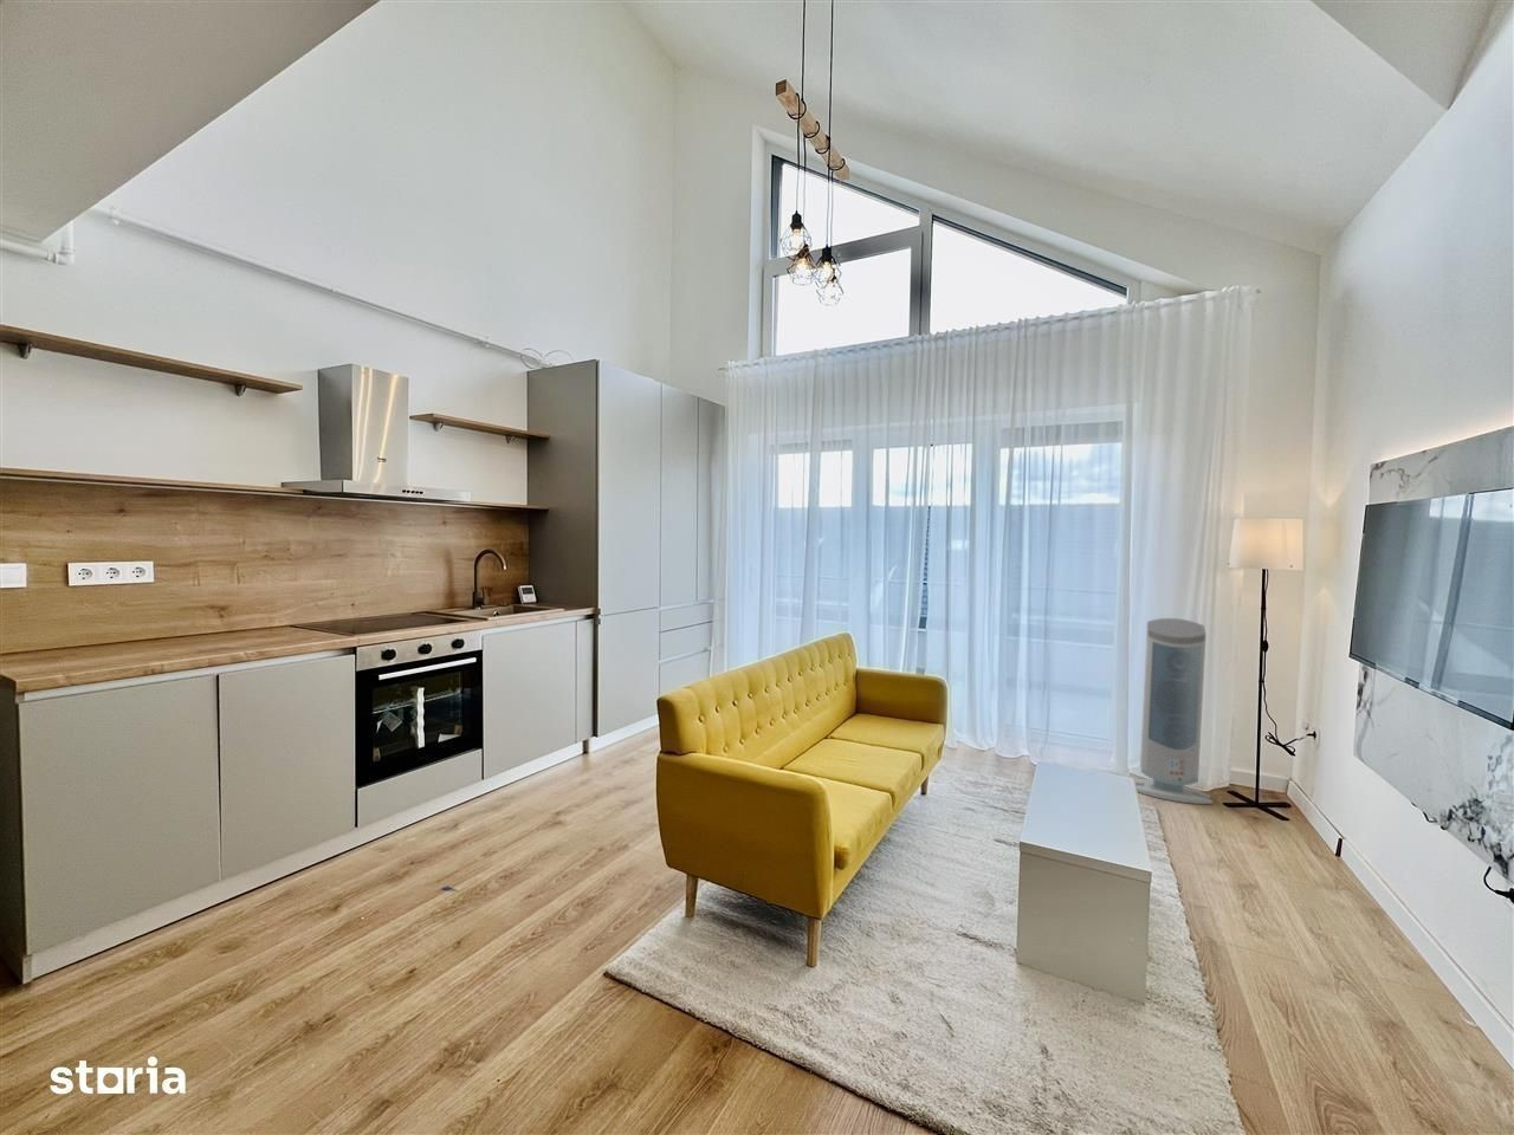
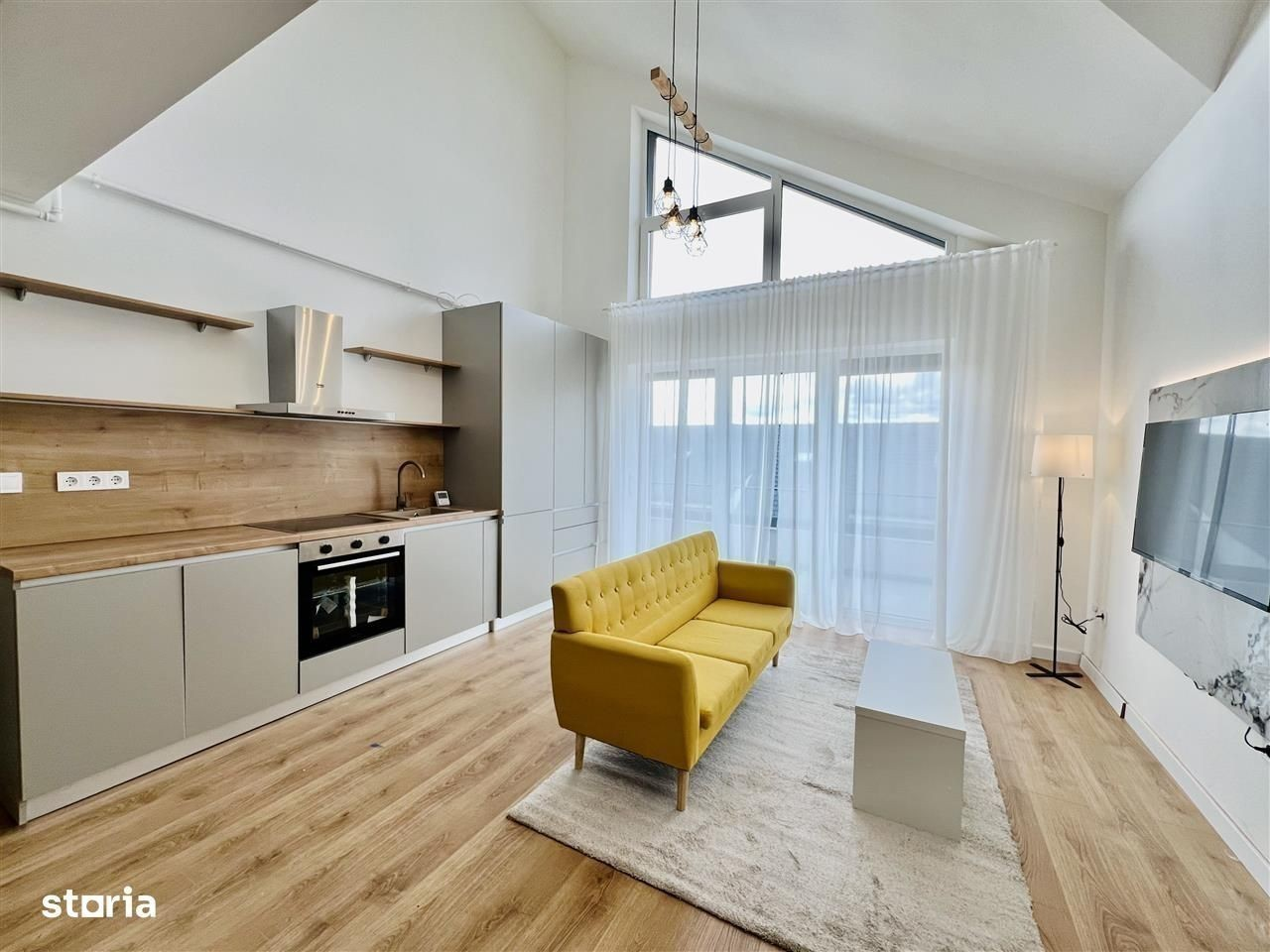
- air purifier (1171, 706)
